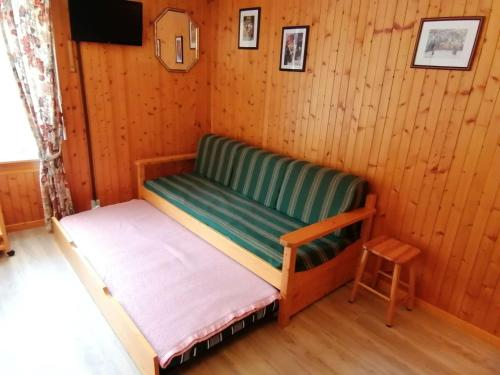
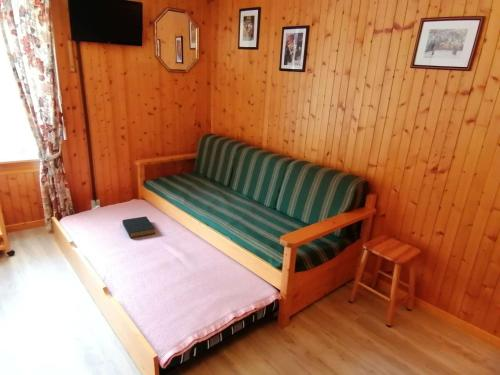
+ hardback book (138, 226)
